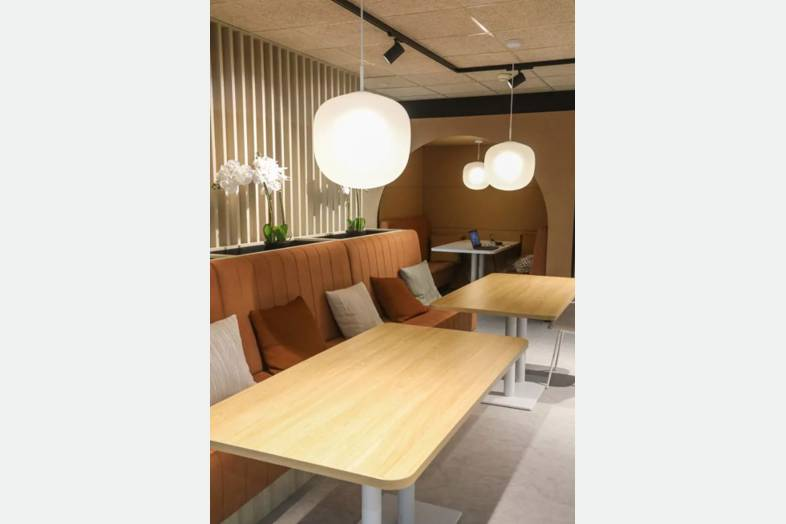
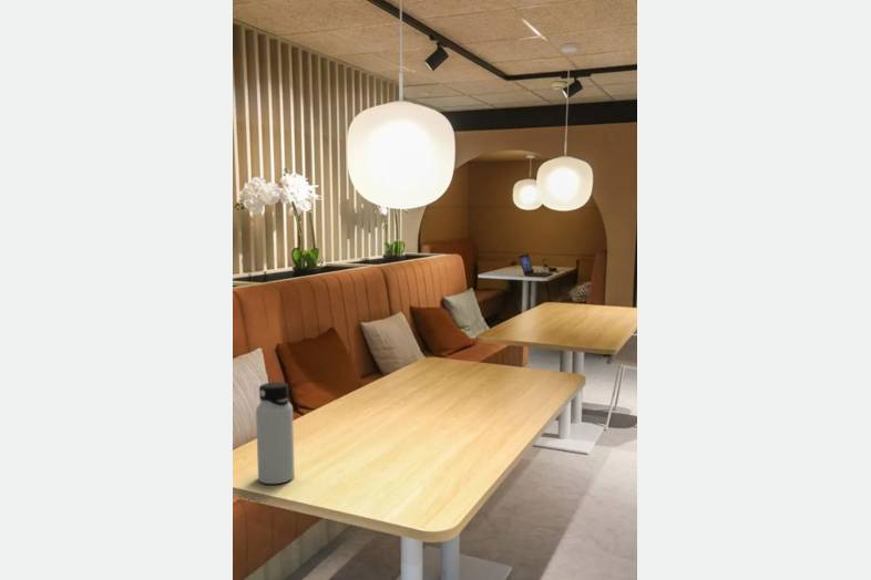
+ water bottle (275, 431)
